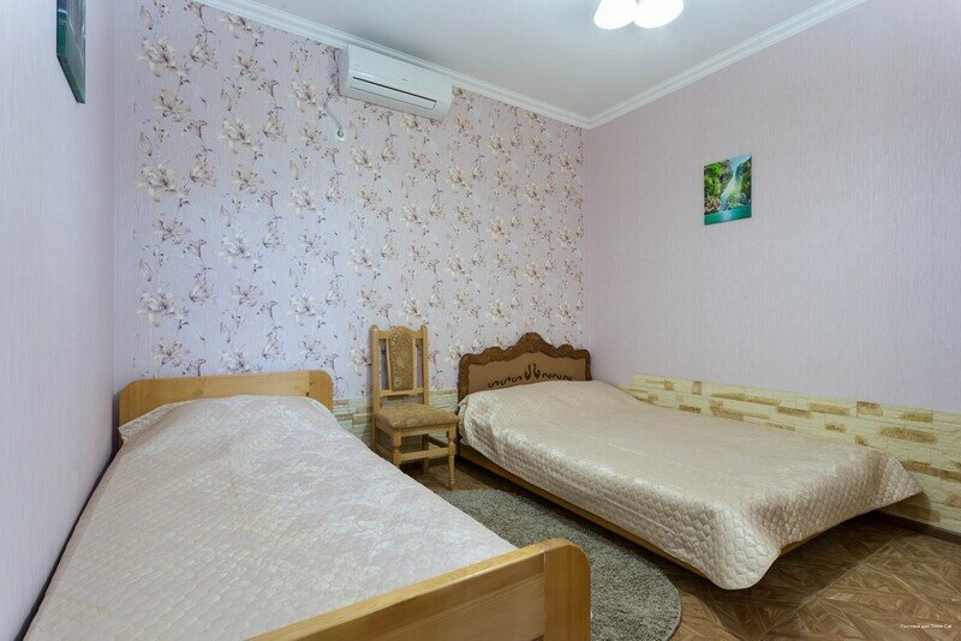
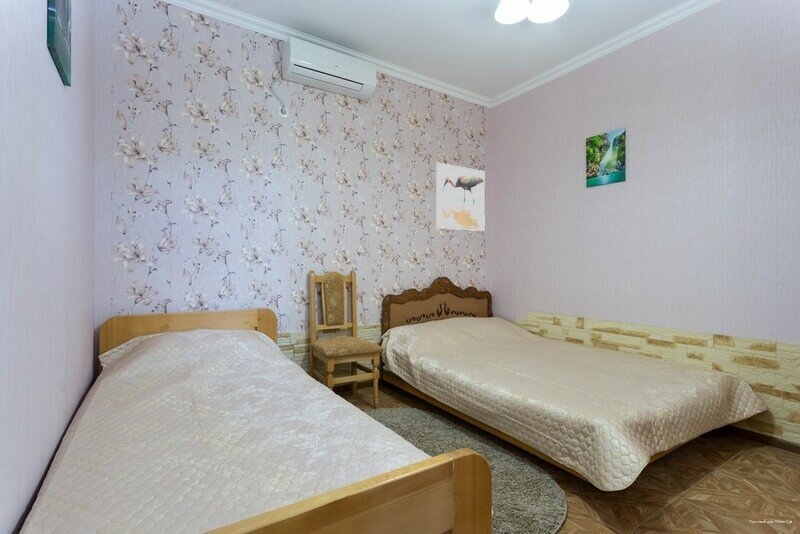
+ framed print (461, 198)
